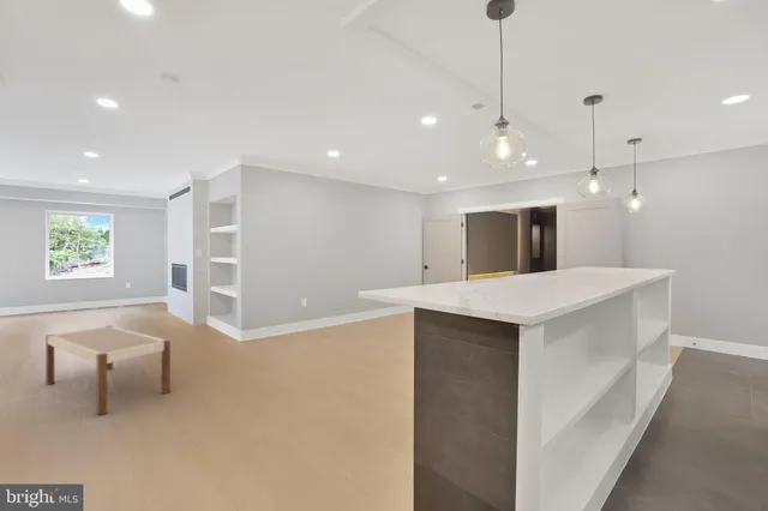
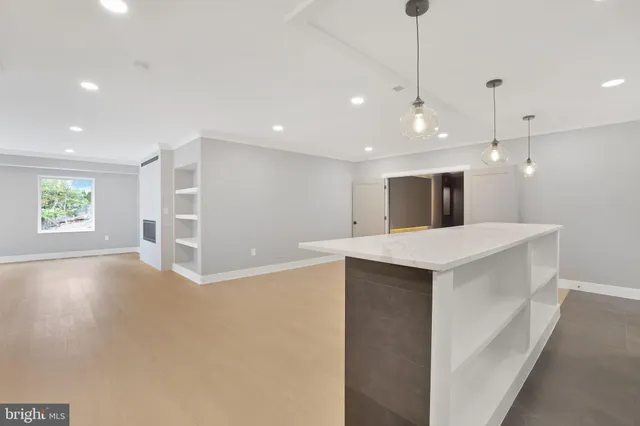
- bench (106, 362)
